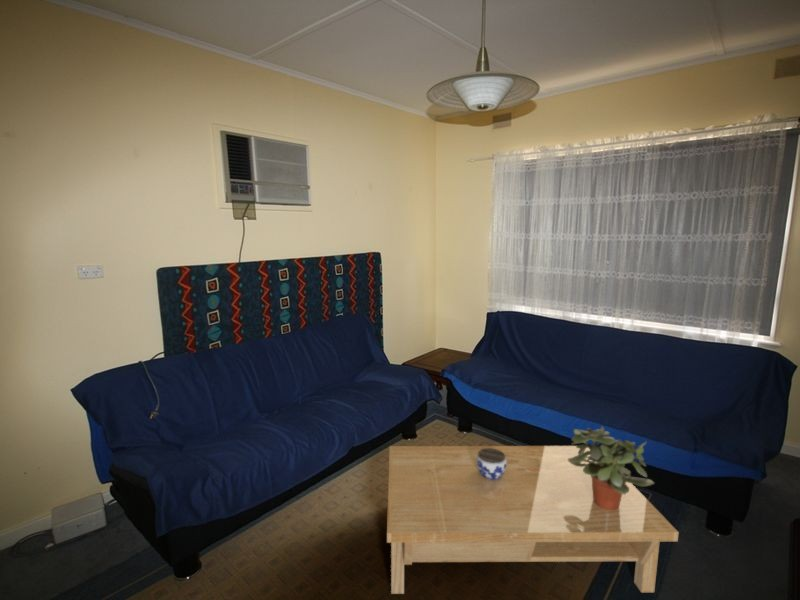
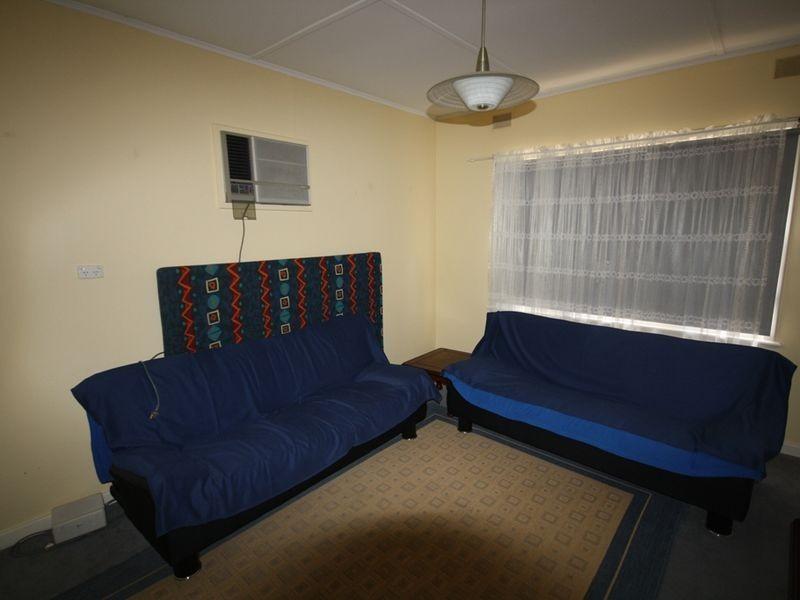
- jar (491, 463)
- potted plant (609, 467)
- coffee table (507, 514)
